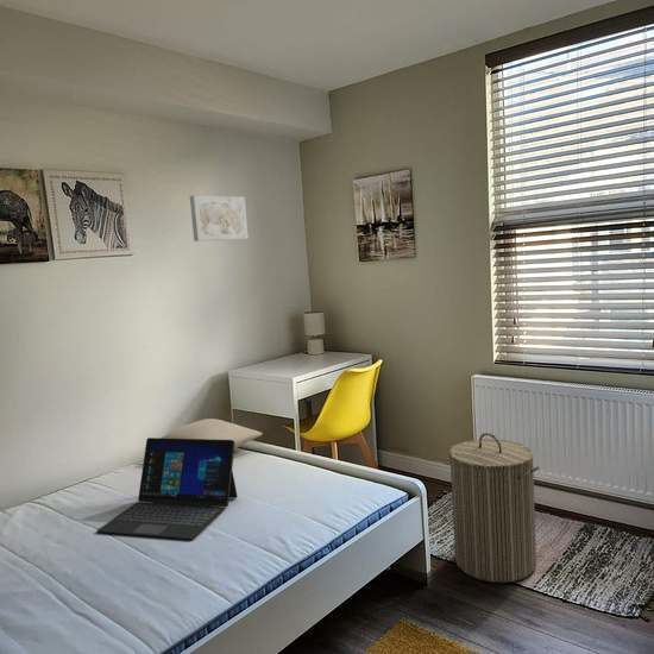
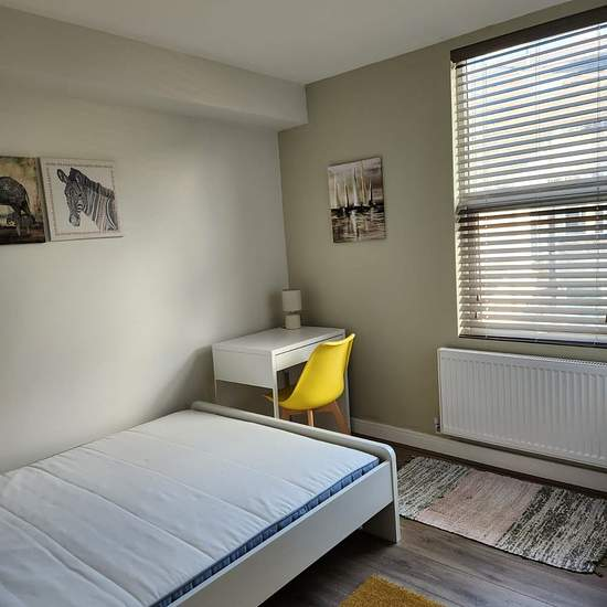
- laundry hamper (492, 498)
- wall art (220, 218)
- pillow (208, 438)
- laptop (168, 483)
